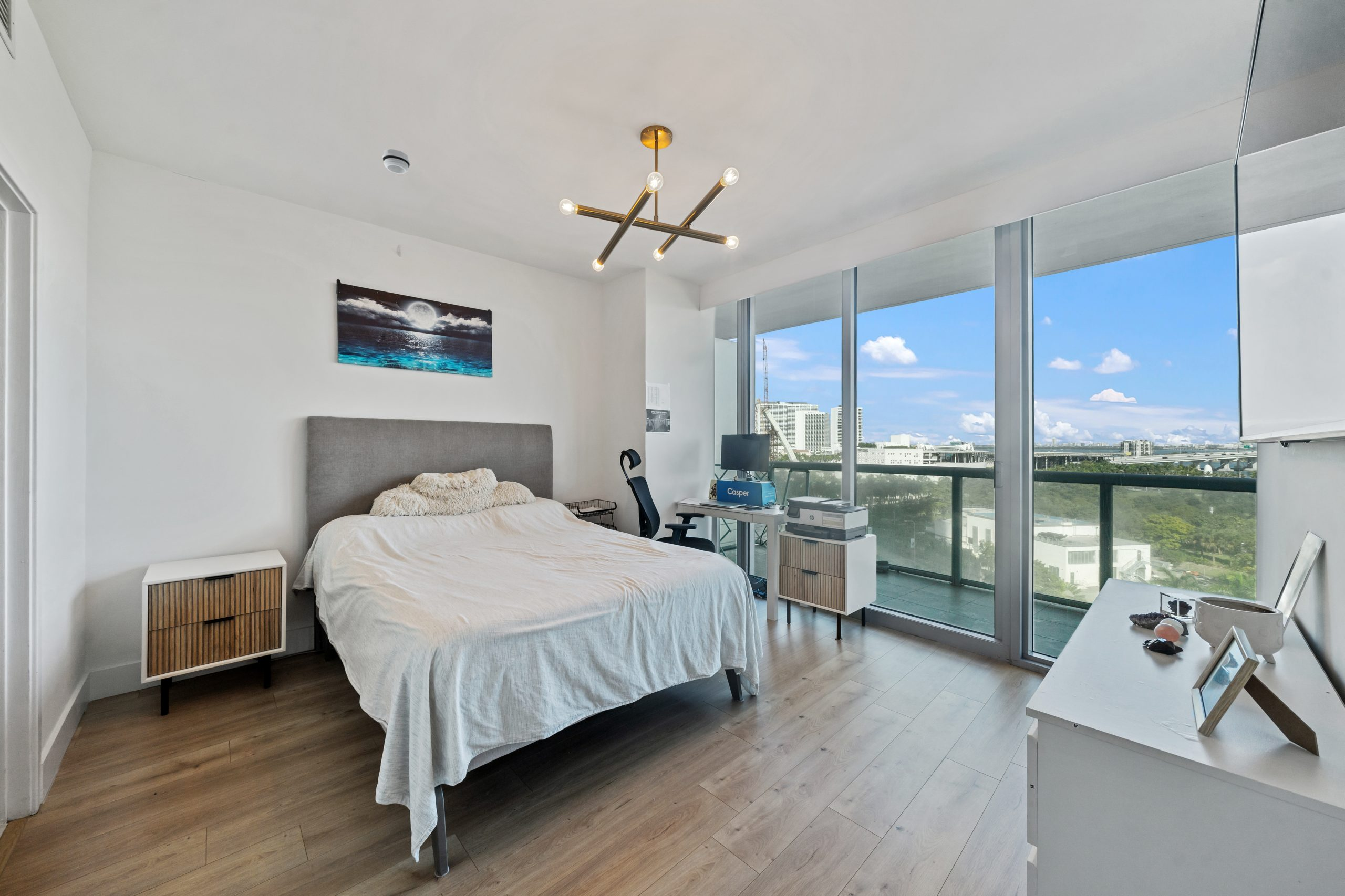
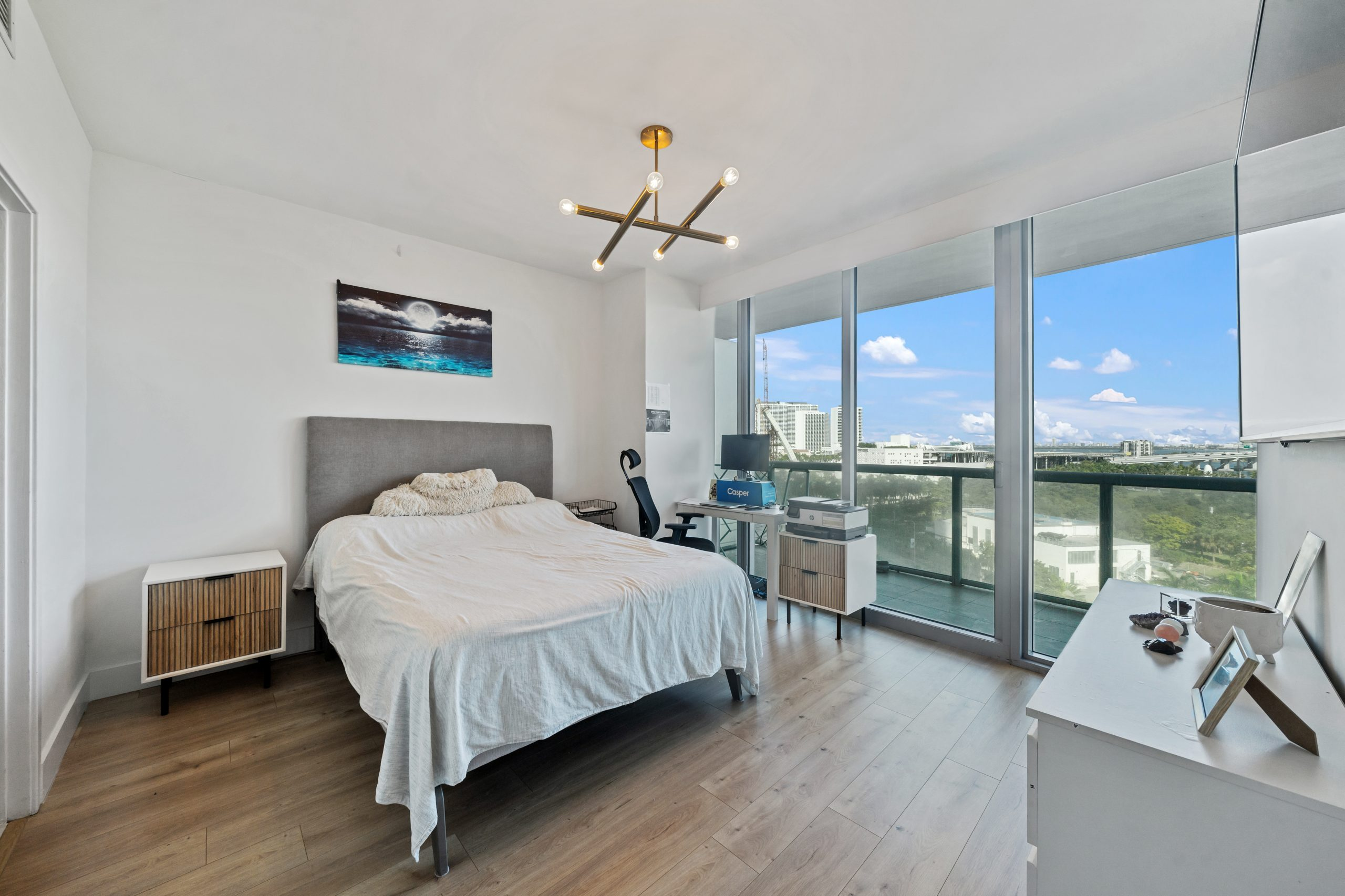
- smoke detector (396, 162)
